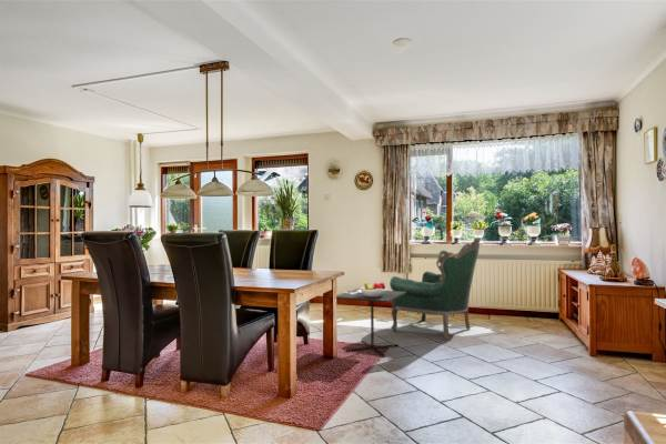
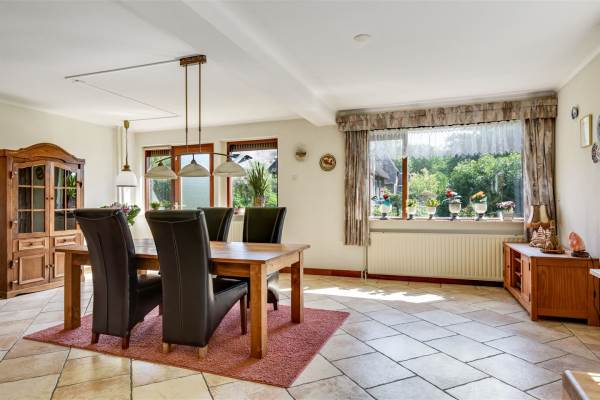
- armchair (436, 283)
- kitchen table (371, 314)
